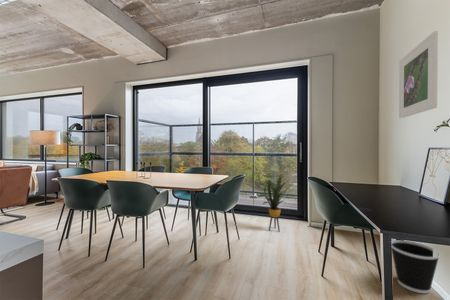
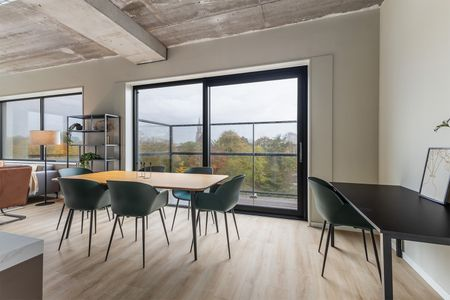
- house plant (277, 202)
- wastebasket (413, 266)
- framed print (415, 80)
